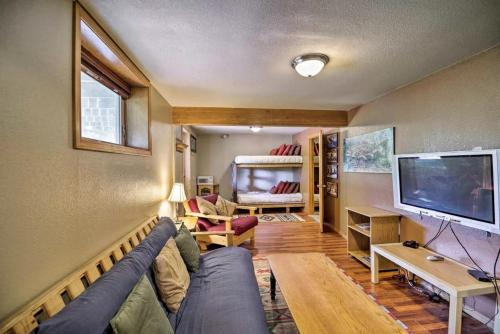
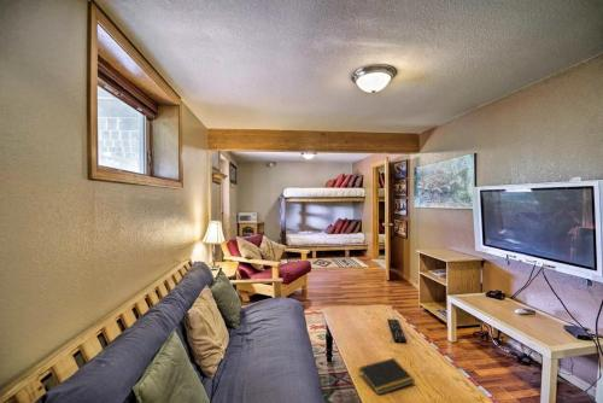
+ notepad (386, 374)
+ remote control (396, 329)
